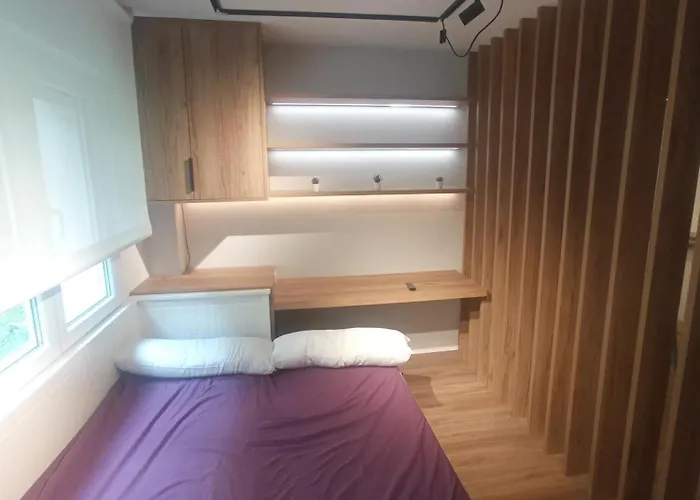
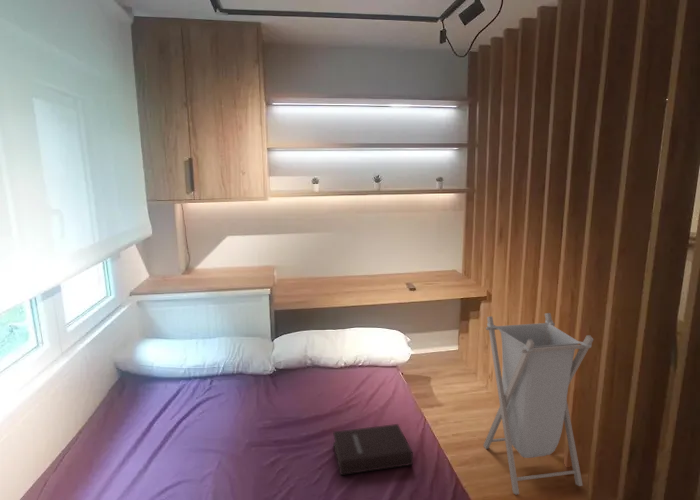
+ laundry hamper (532, 397)
+ book (371, 448)
